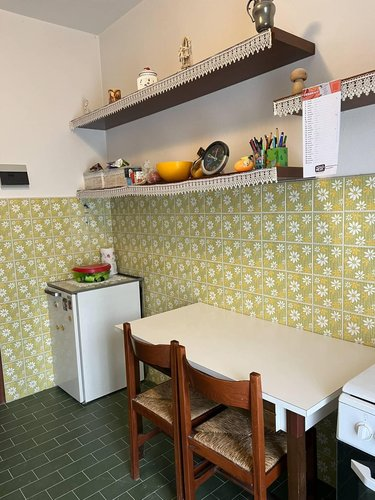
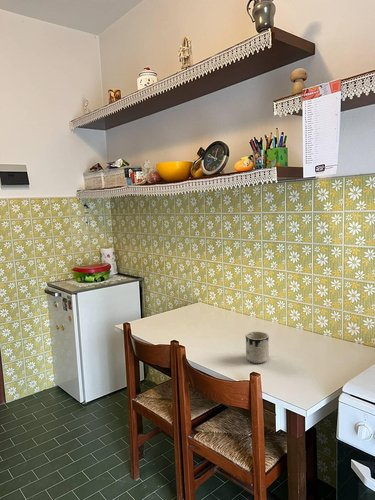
+ mug (259, 345)
